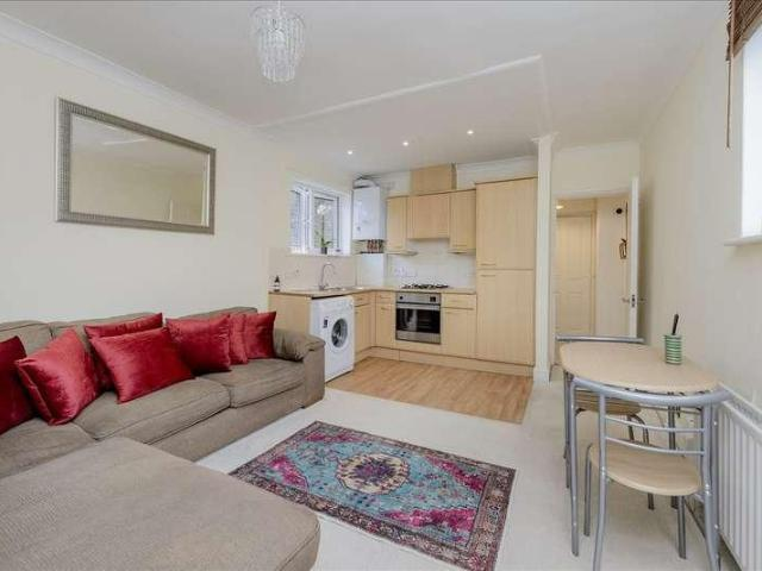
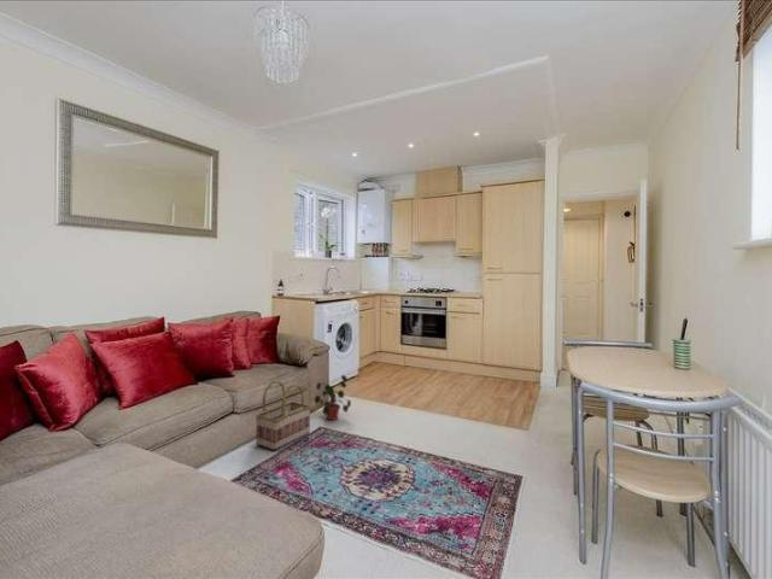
+ basket (283, 410)
+ potted plant (334, 396)
